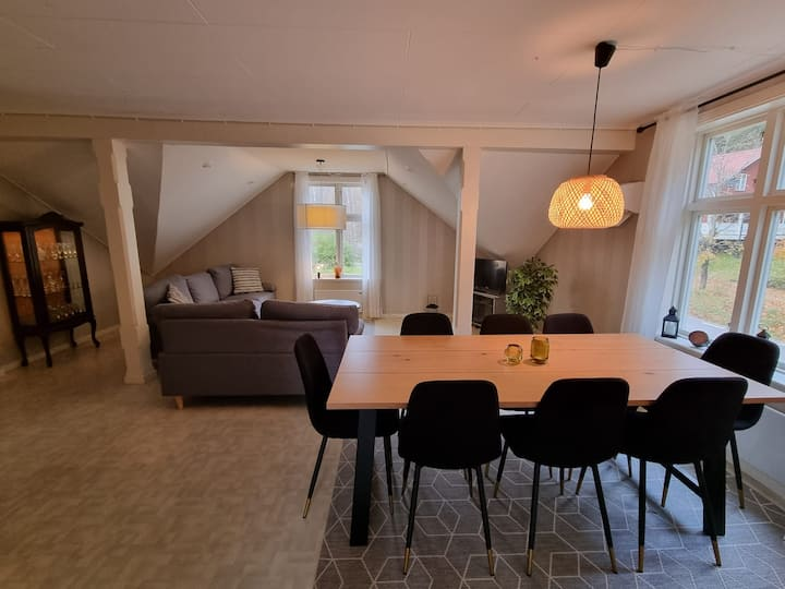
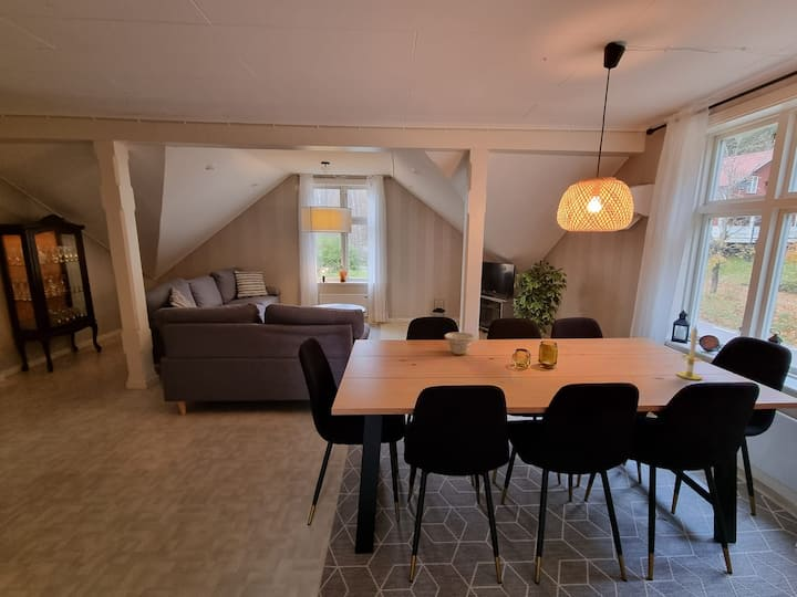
+ bowl (458, 344)
+ candle (692, 350)
